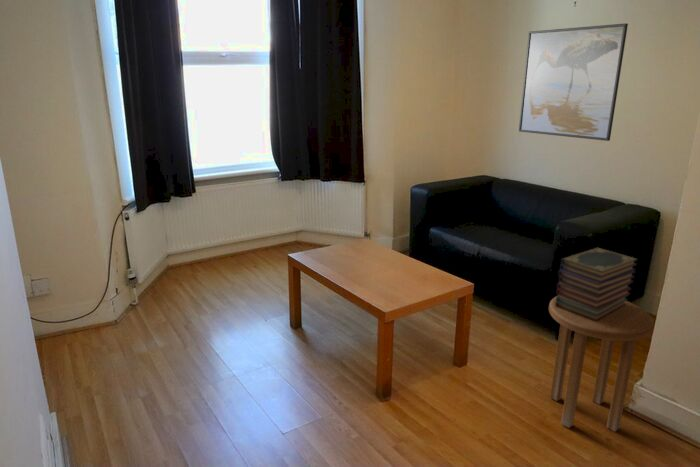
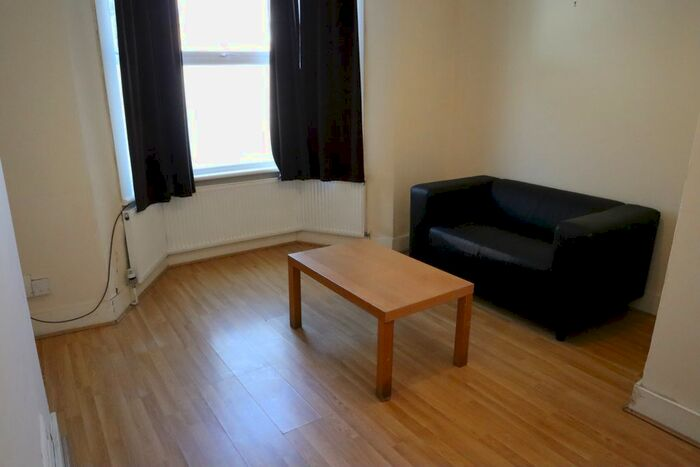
- book stack (595, 282)
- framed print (567, 83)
- side table (598, 363)
